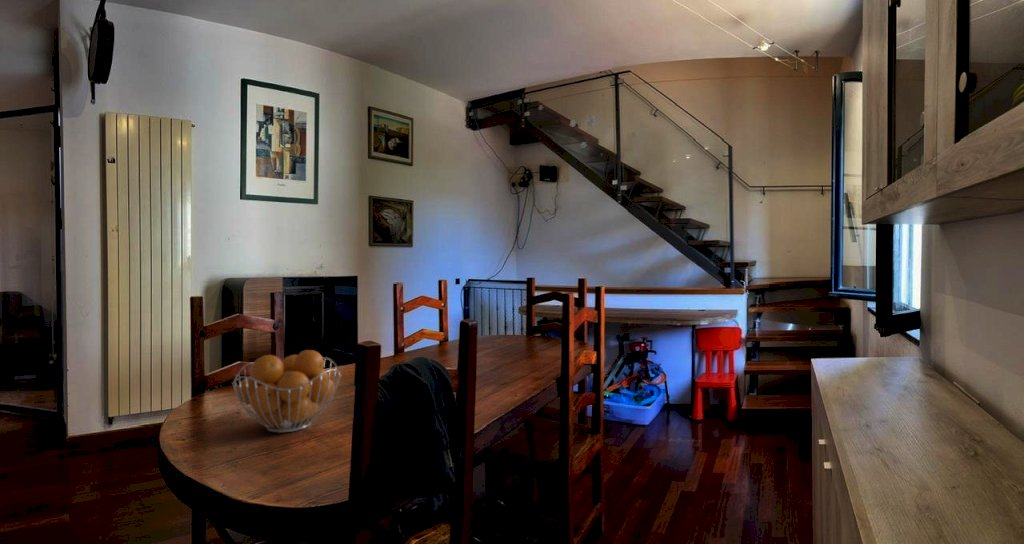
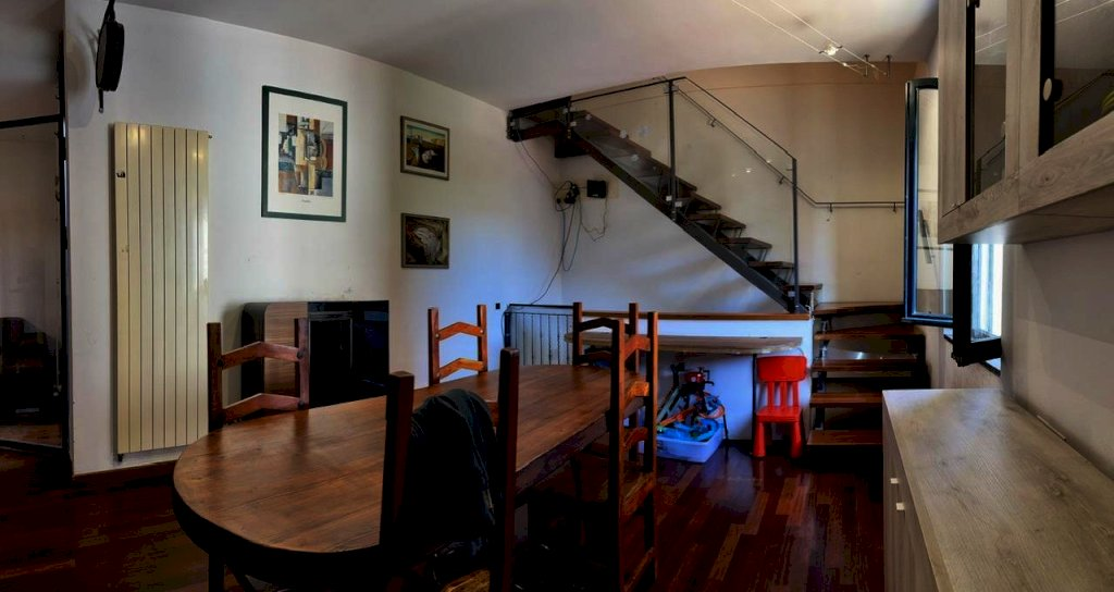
- fruit basket (289, 388)
